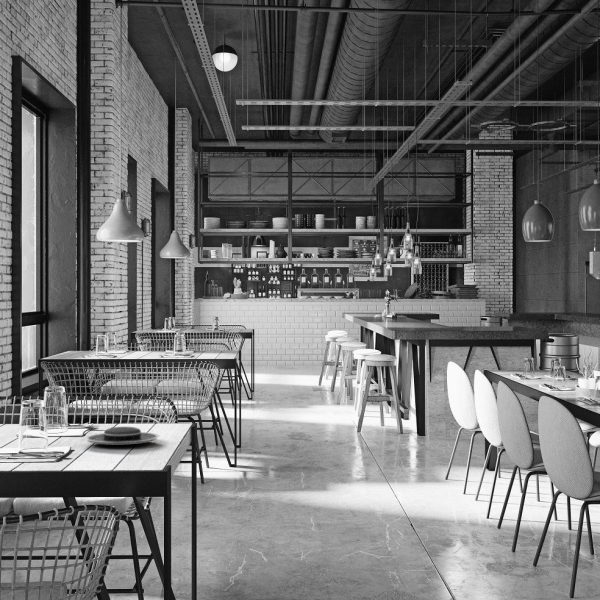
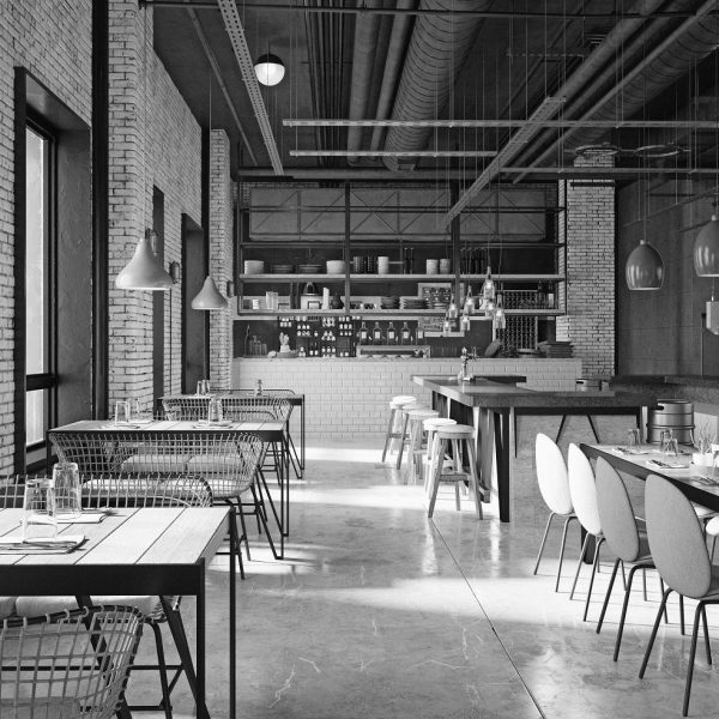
- plate (122, 435)
